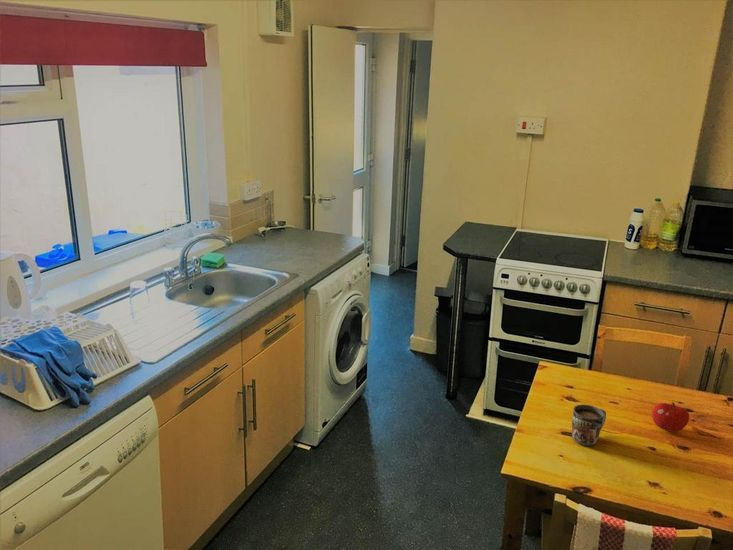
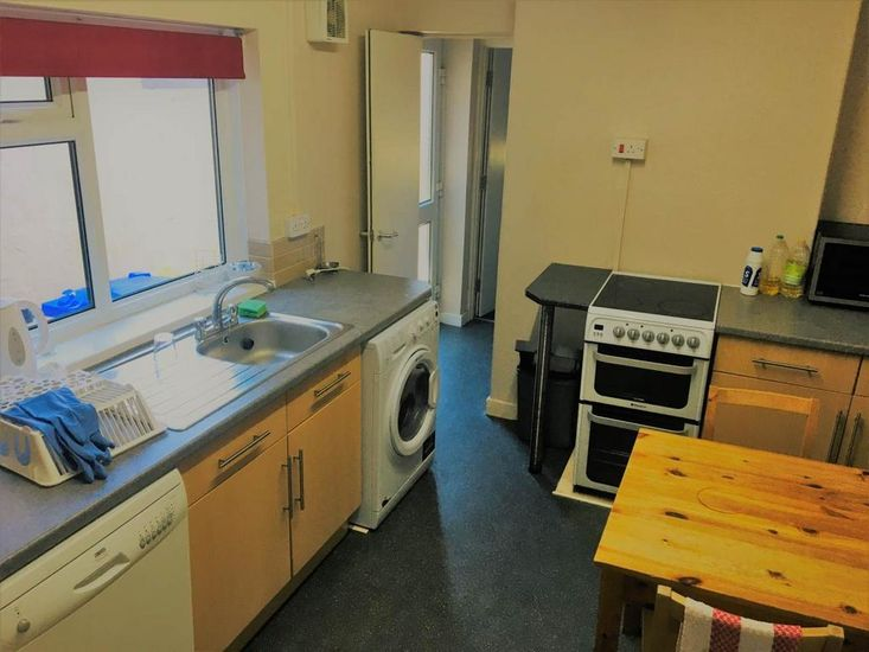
- mug (590, 423)
- fruit (670, 415)
